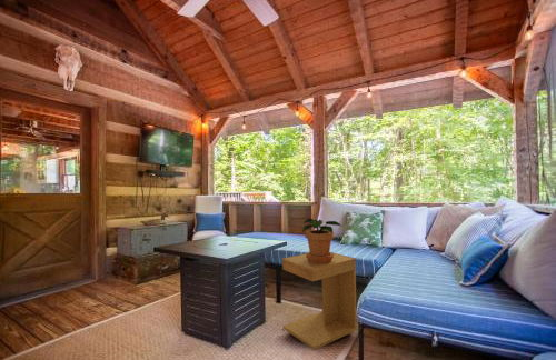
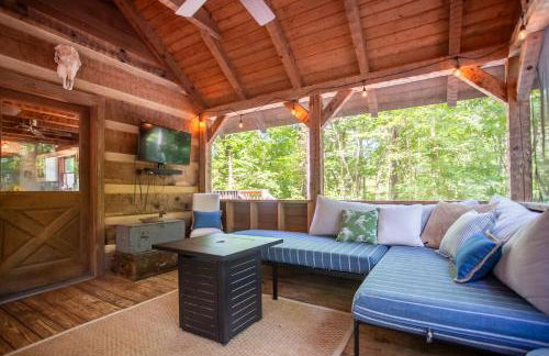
- potted plant (320, 238)
- side table (322, 296)
